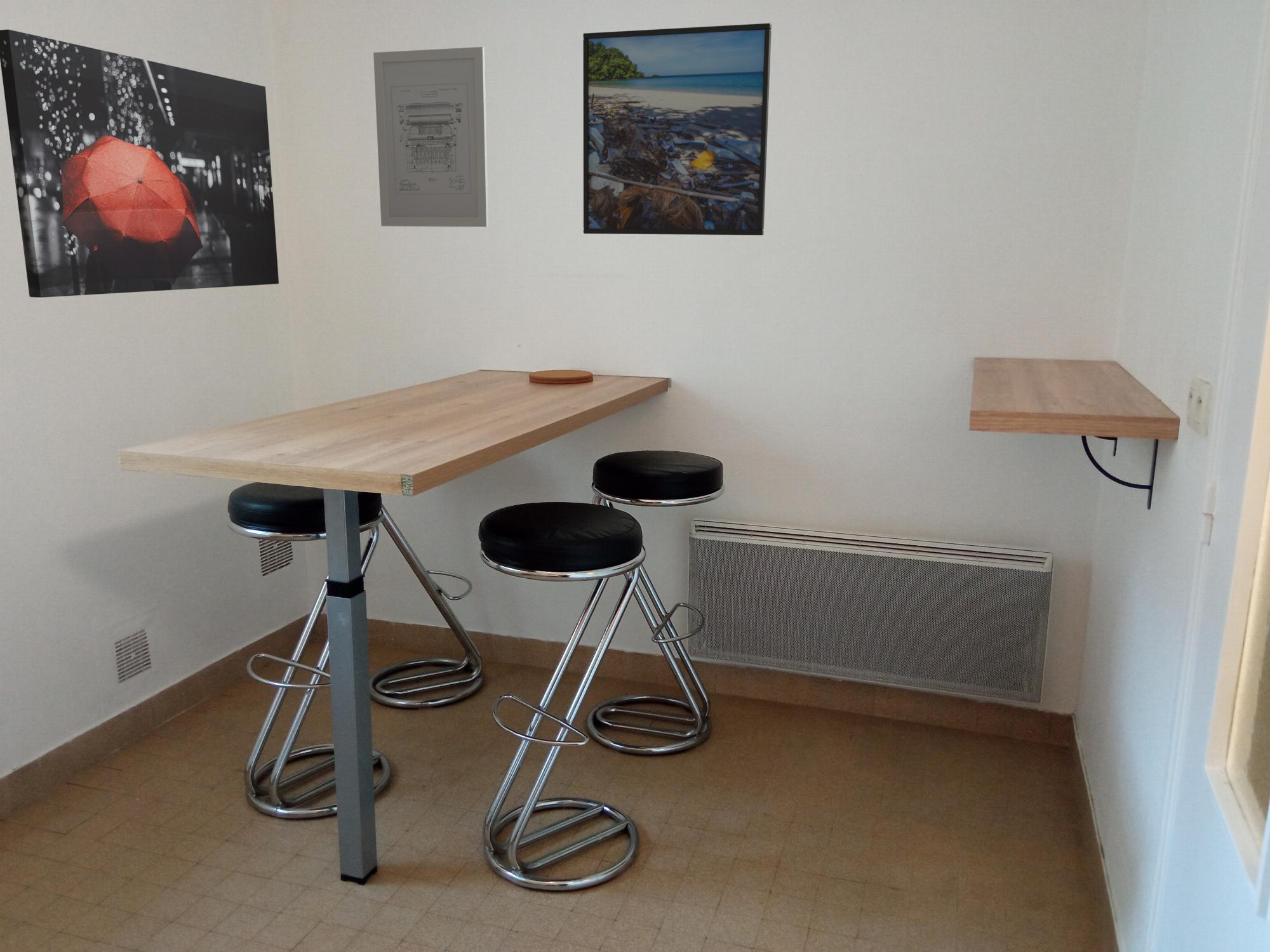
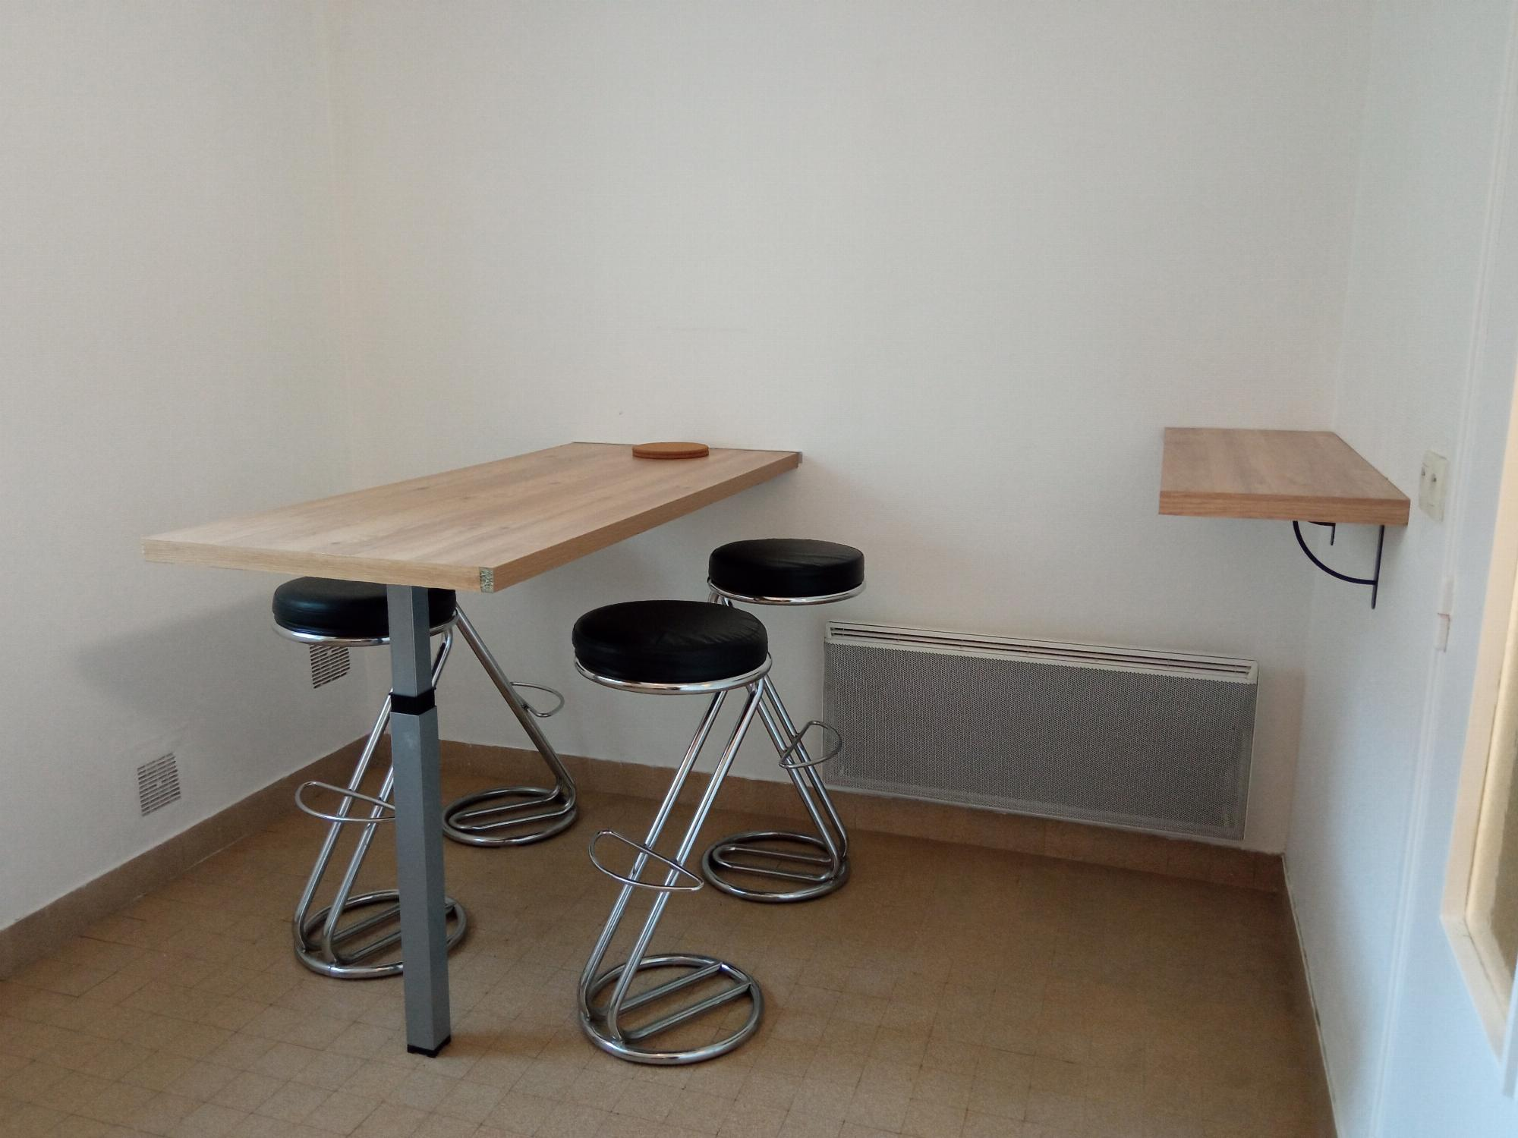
- wall art (162, 178)
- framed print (672, 134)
- wall art (431, 140)
